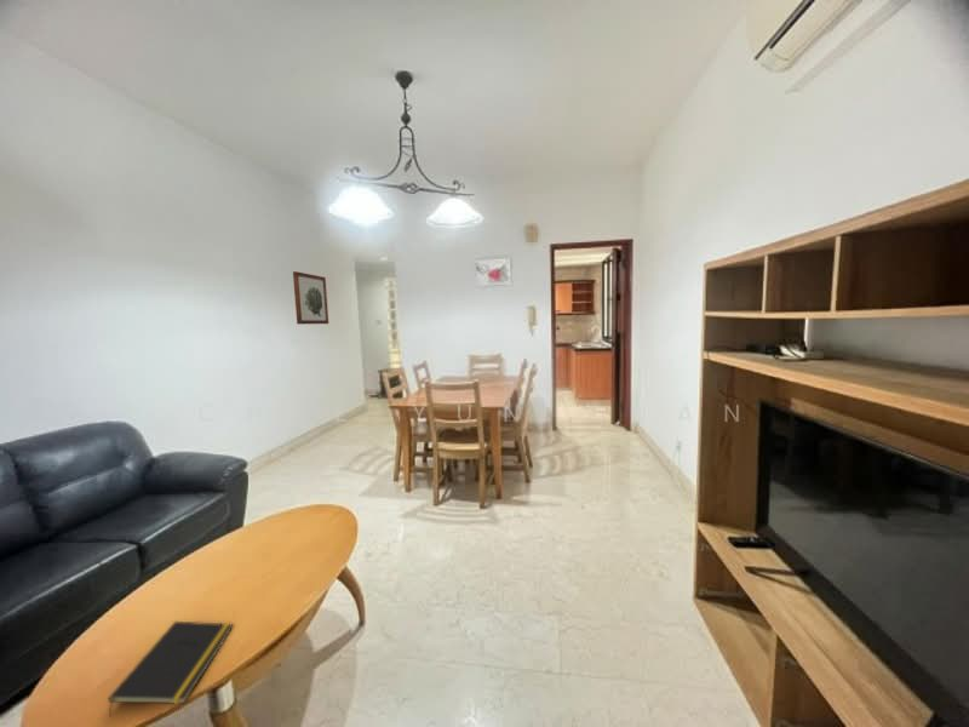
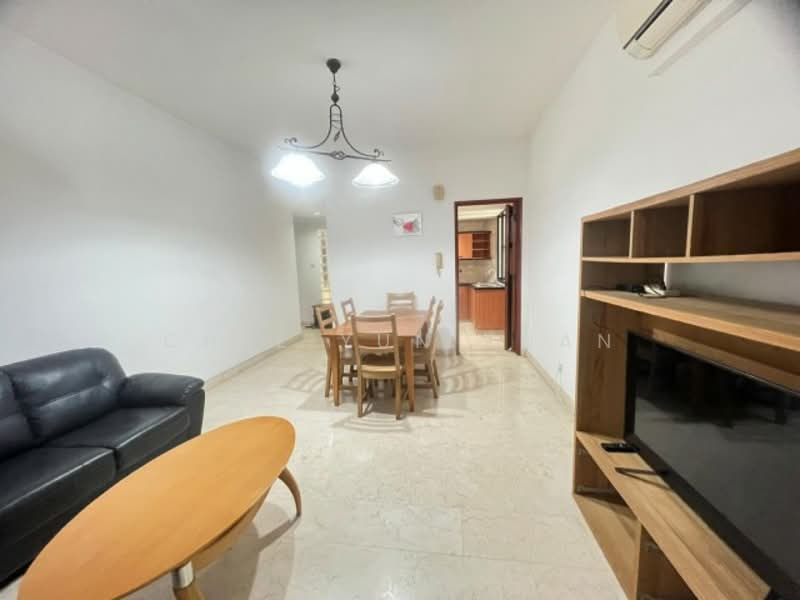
- wall art (311, 299)
- notepad (178, 658)
